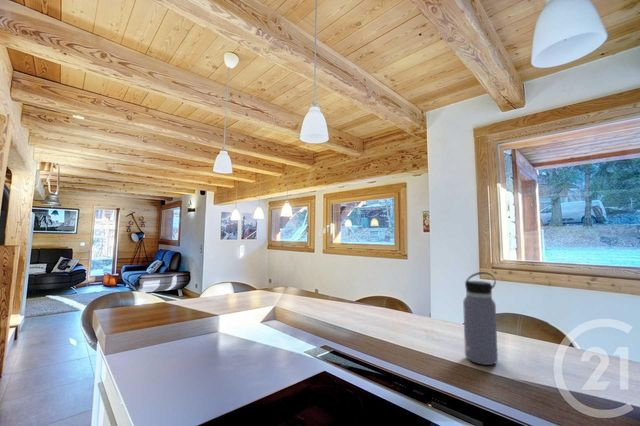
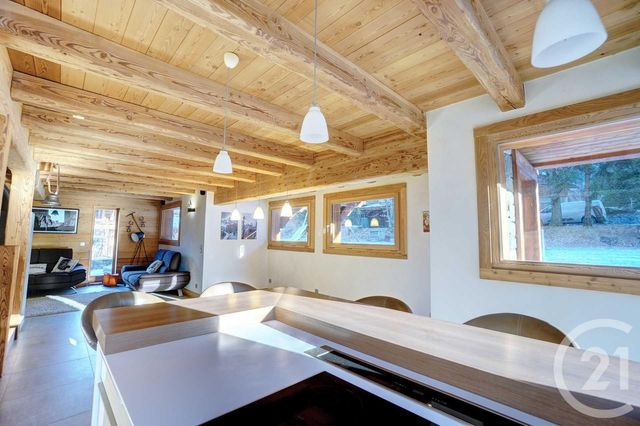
- water bottle (479, 314)
